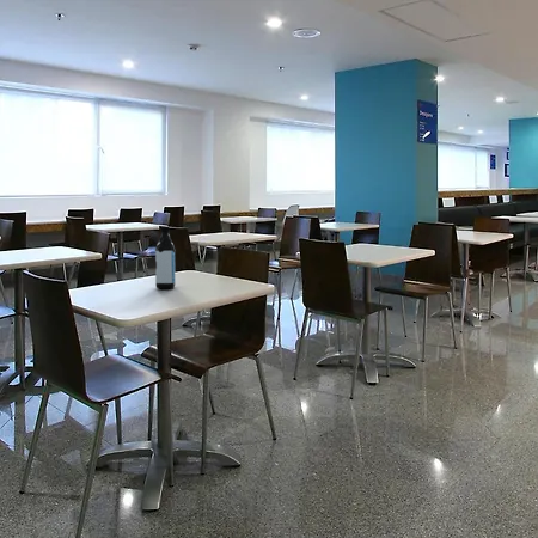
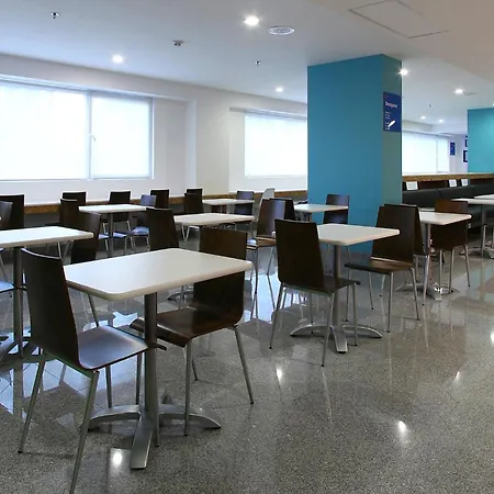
- water bottle (165, 257)
